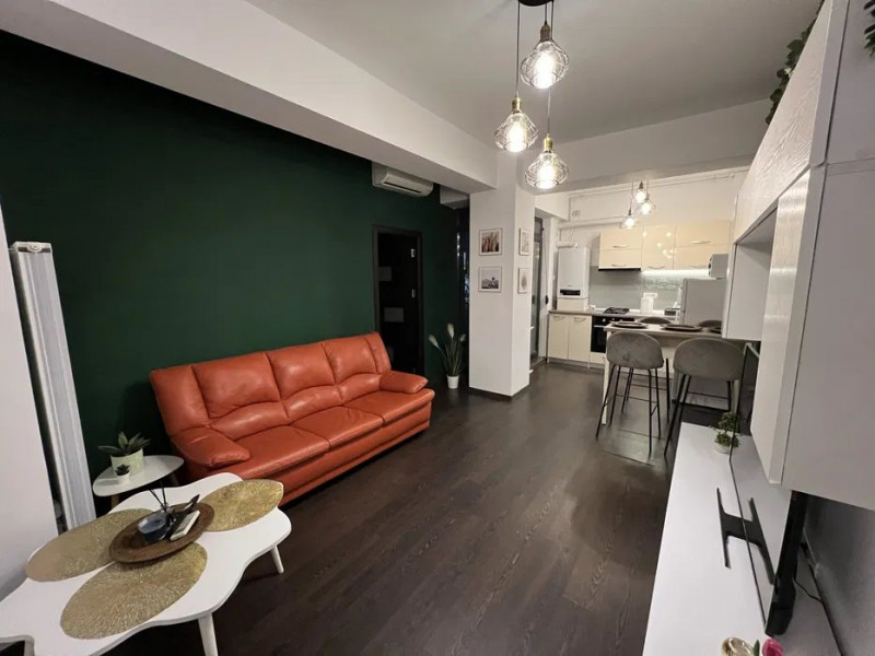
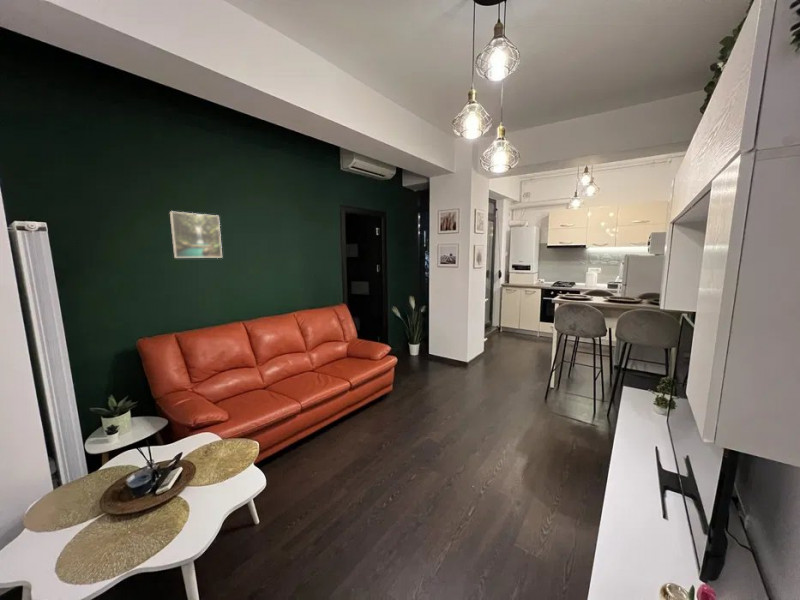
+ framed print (197, 235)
